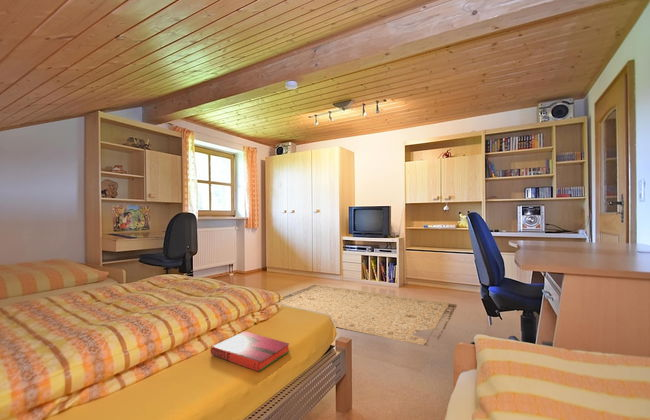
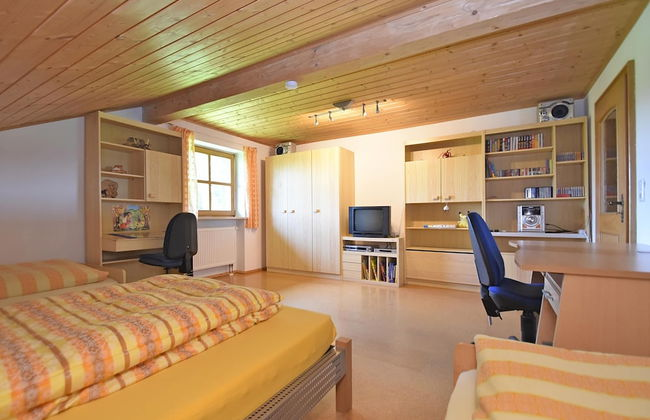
- hardback book (250, 349)
- rug (356, 306)
